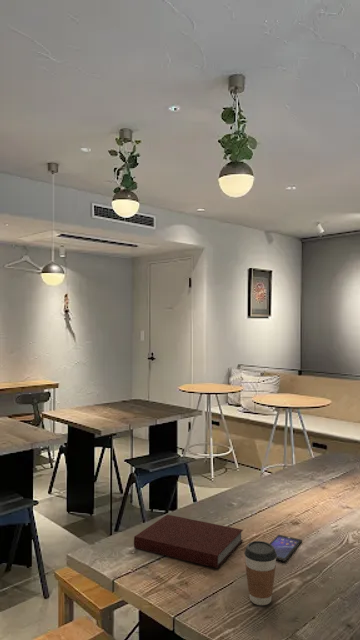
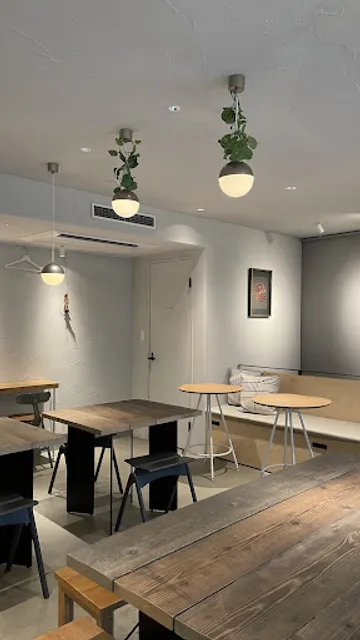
- smartphone (281, 547)
- coffee cup (260, 573)
- notebook (189, 538)
